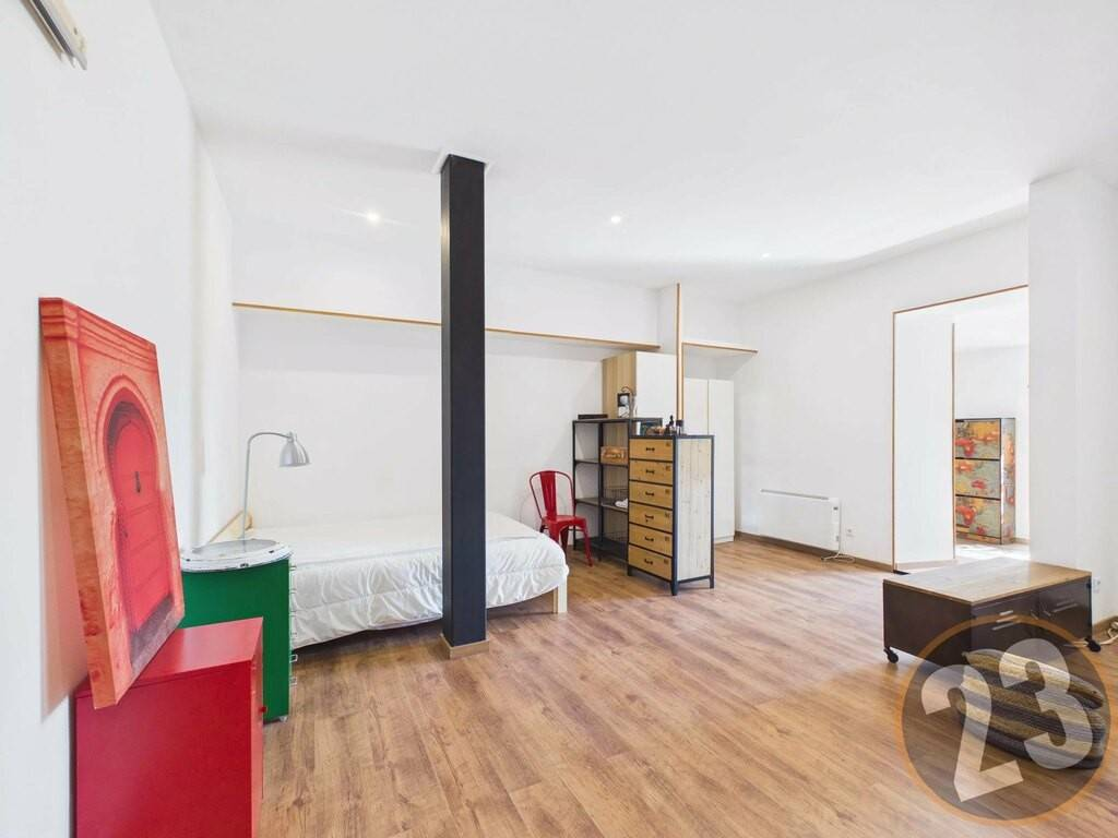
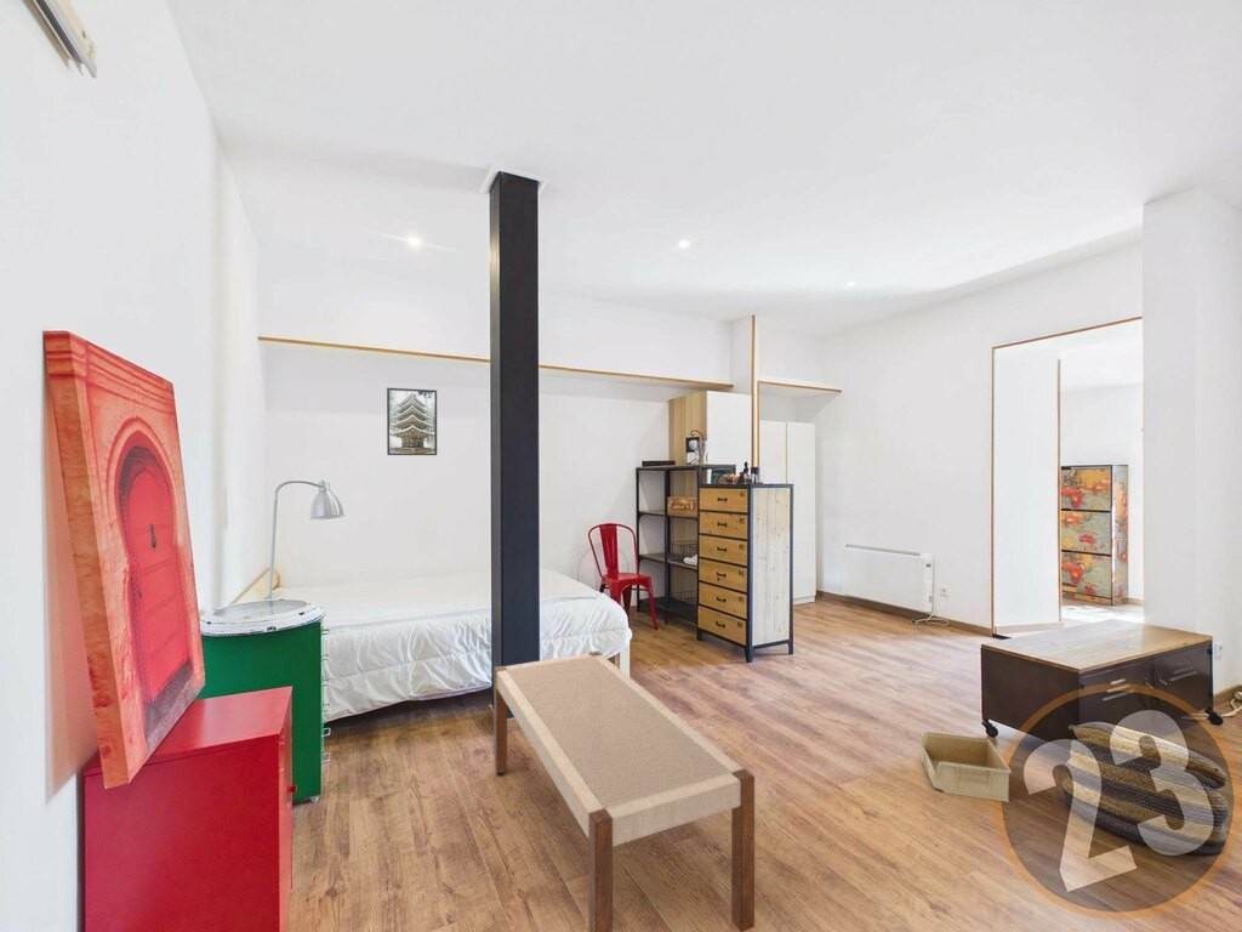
+ bench (597, 771)
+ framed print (412, 421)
+ storage bin (962, 763)
